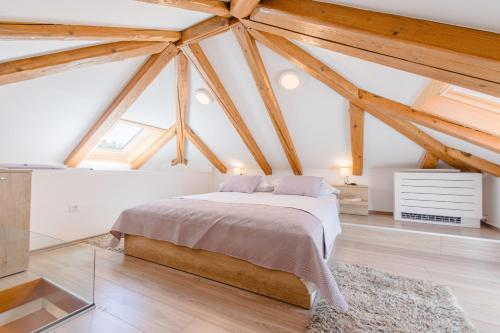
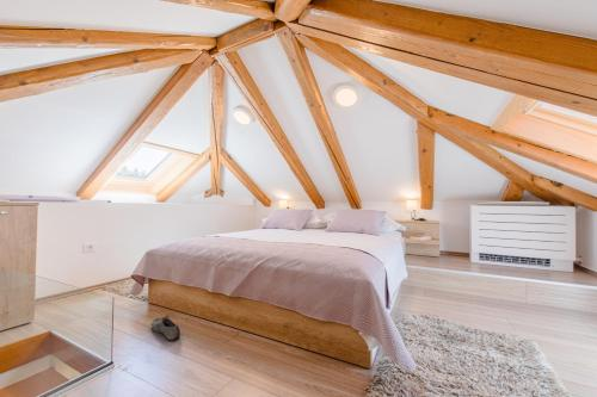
+ shoe (165, 323)
